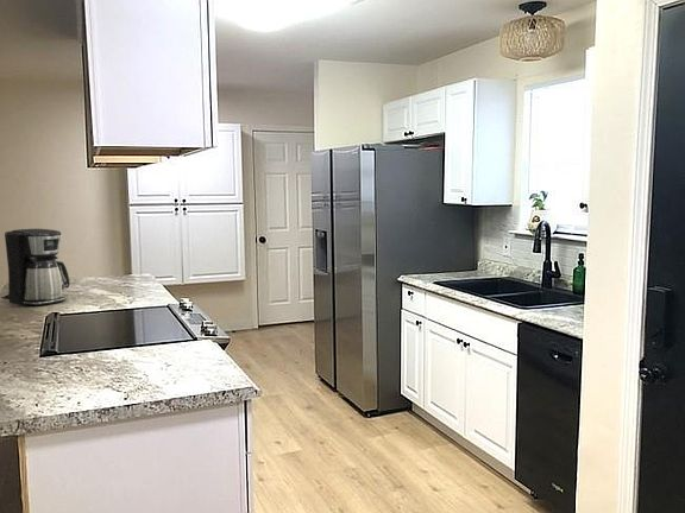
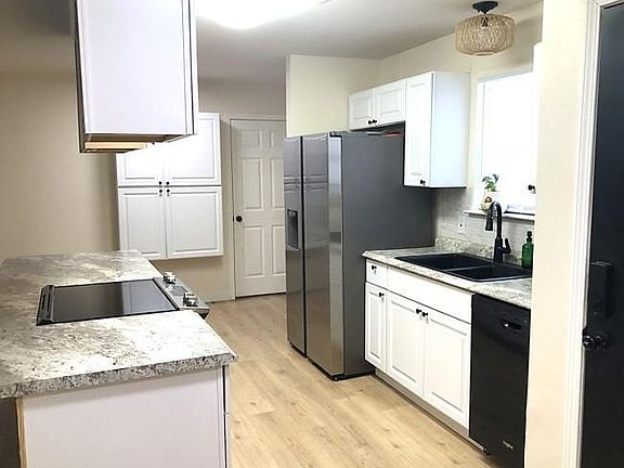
- coffee maker (36, 265)
